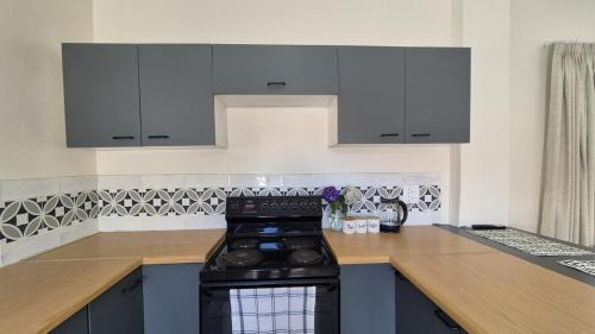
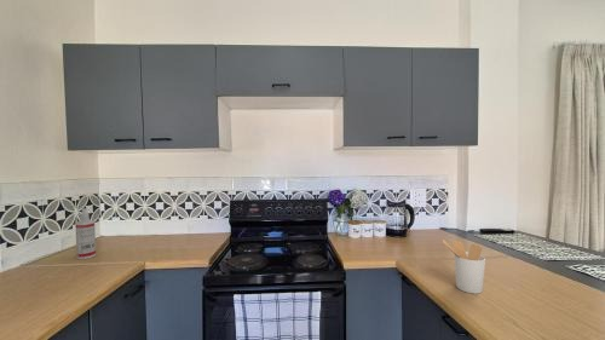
+ spray bottle (85, 232)
+ utensil holder (461, 264)
